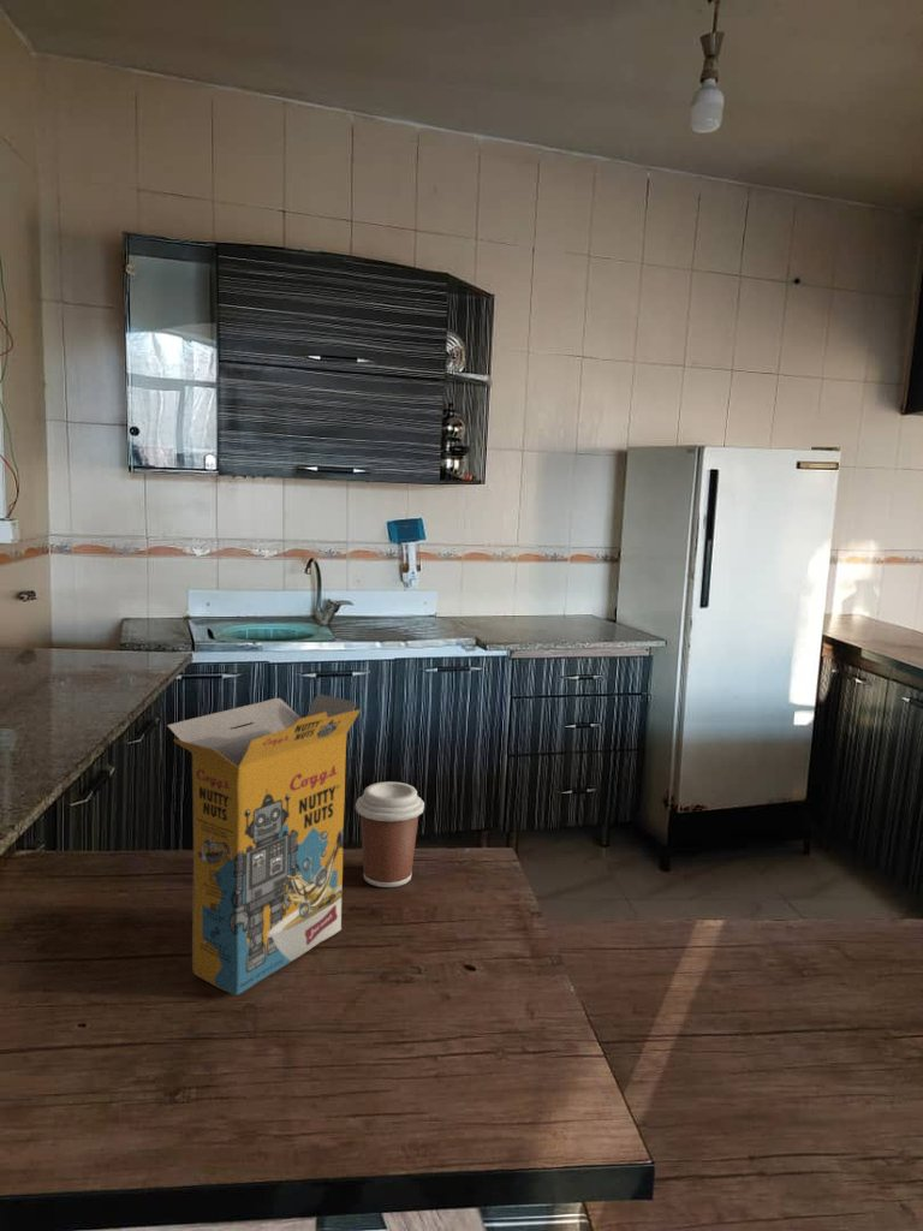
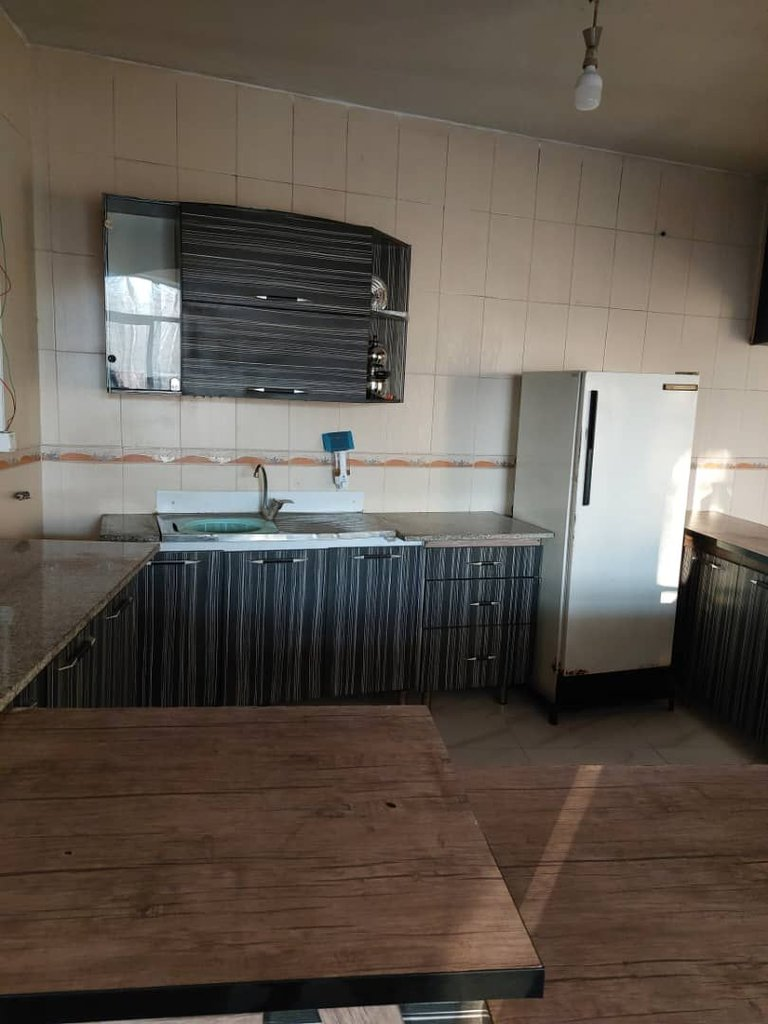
- cereal box (263, 829)
- coffee cup (388, 833)
